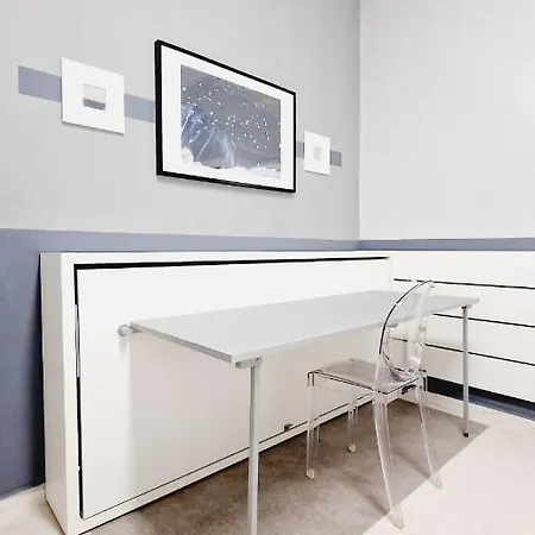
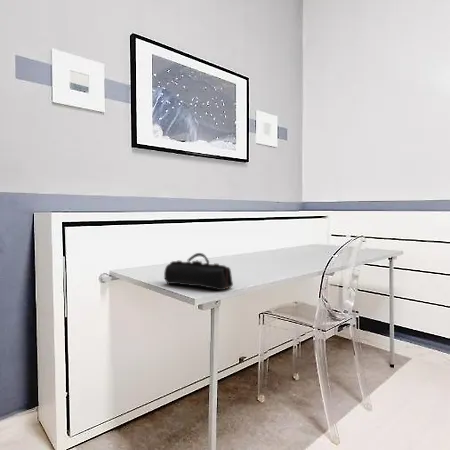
+ pencil case (197, 269)
